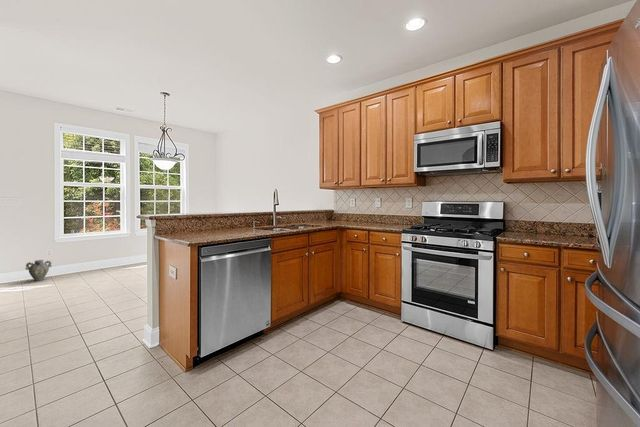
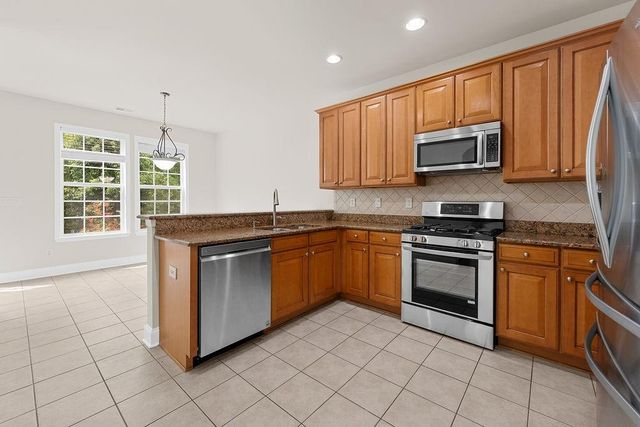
- ceramic jug (39, 270)
